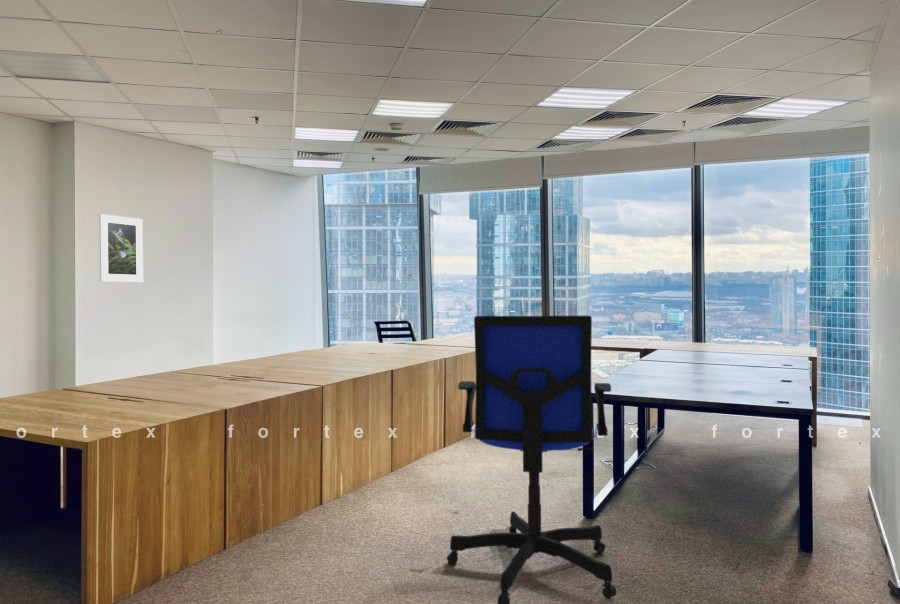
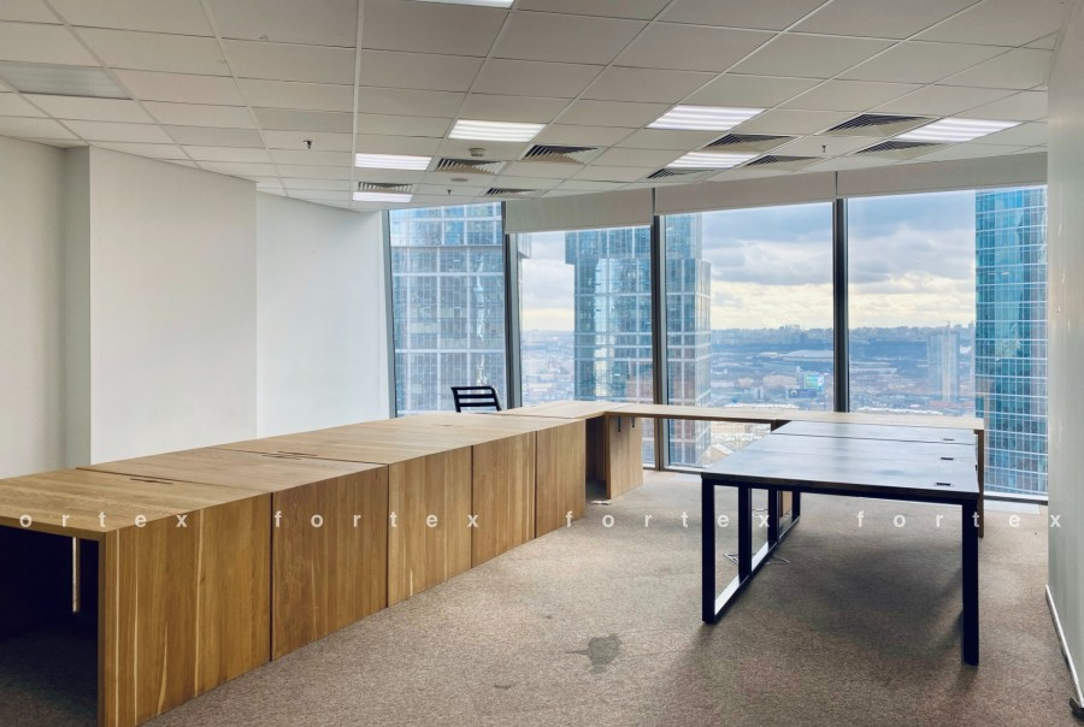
- office chair (526, 441)
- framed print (122, 249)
